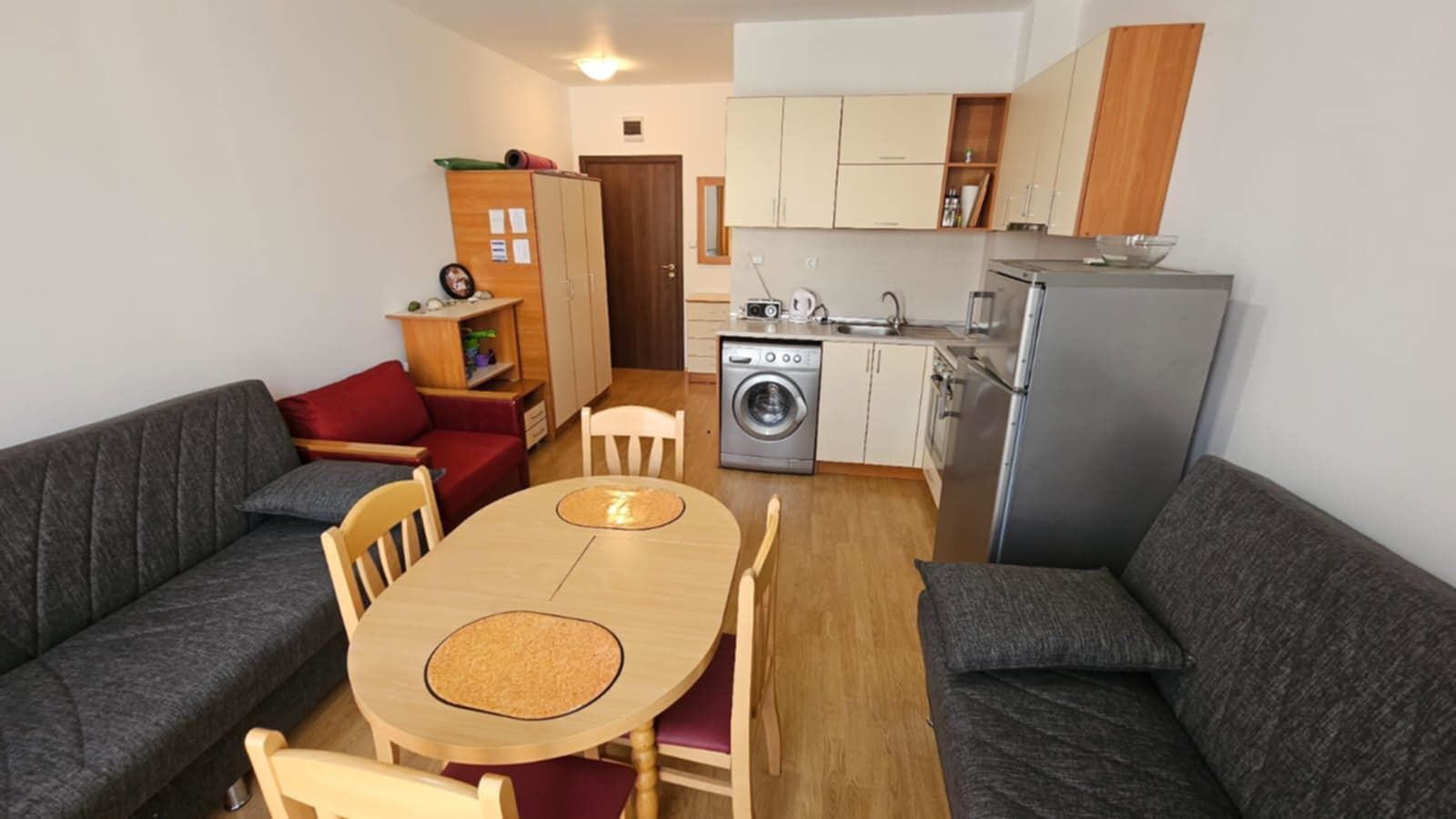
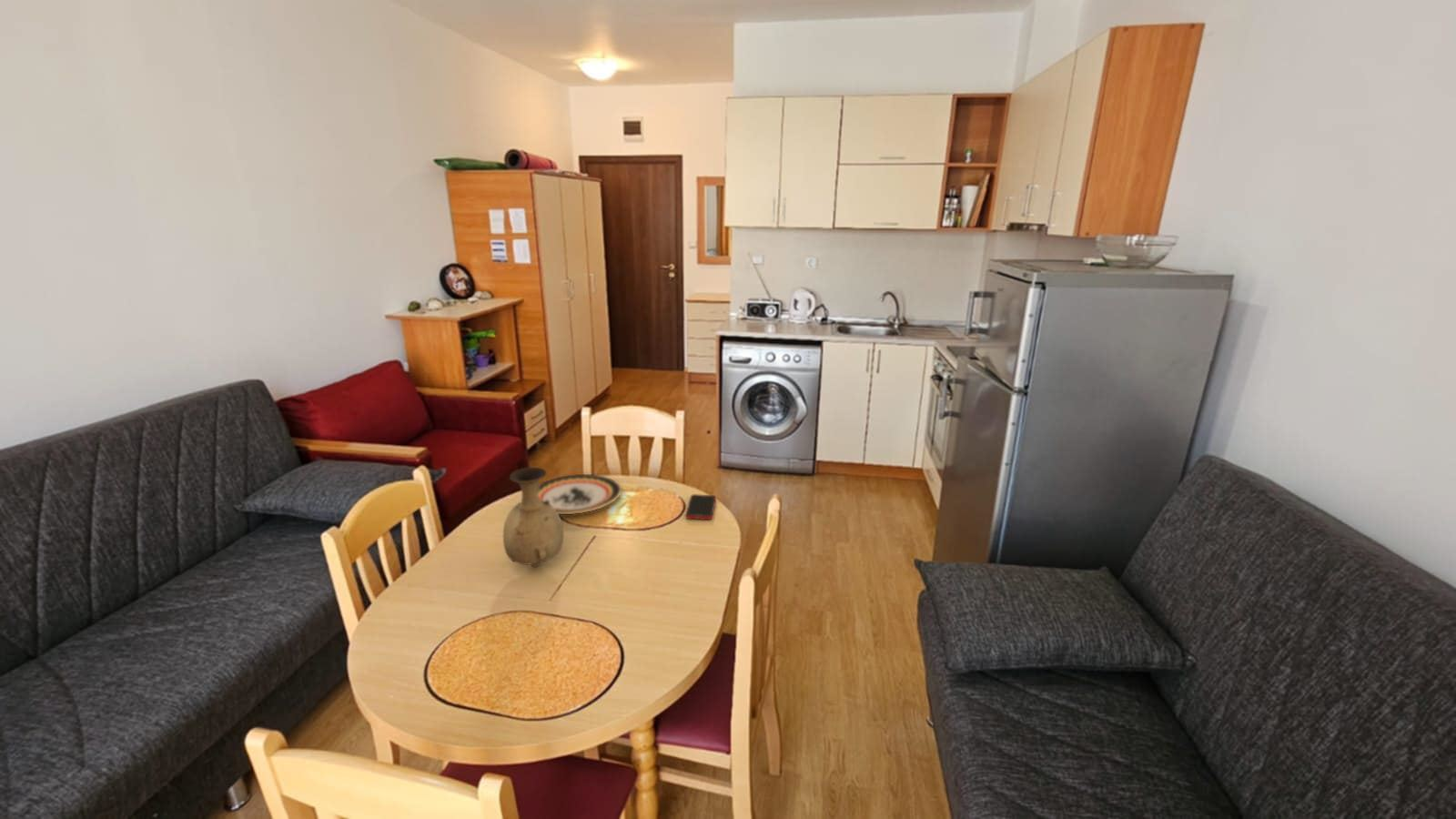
+ vase (532, 520)
+ plate (575, 495)
+ cell phone (701, 506)
